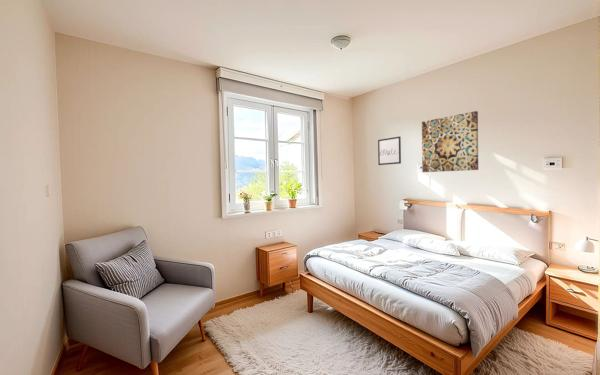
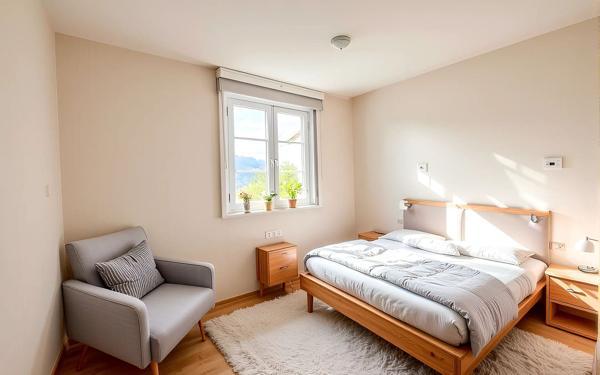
- wall art (448, 144)
- wall art (389, 151)
